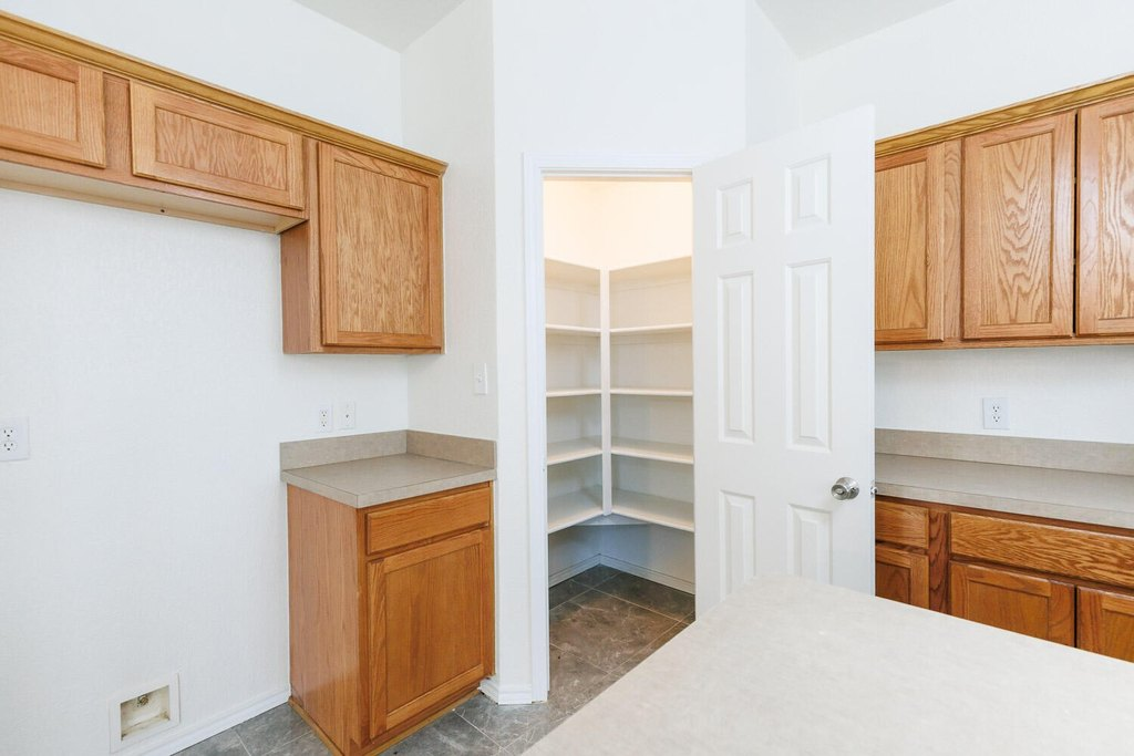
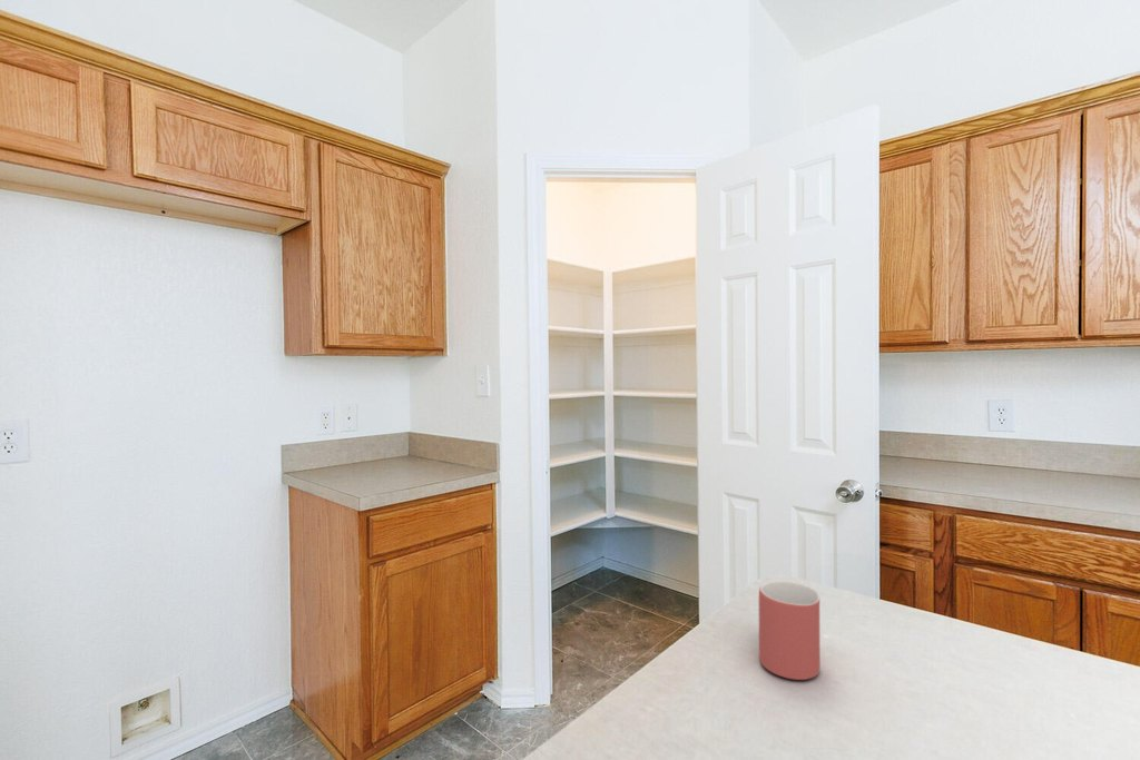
+ mug (783, 621)
